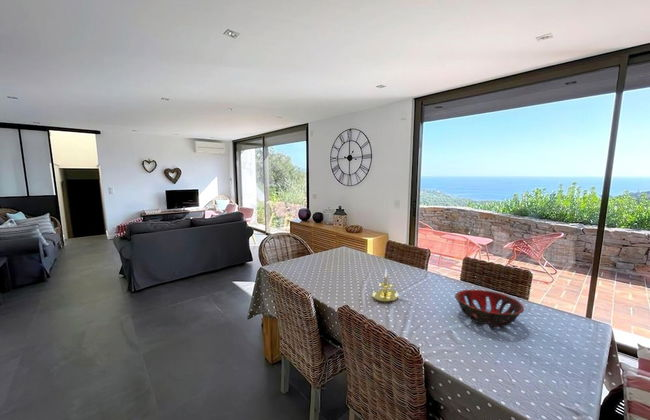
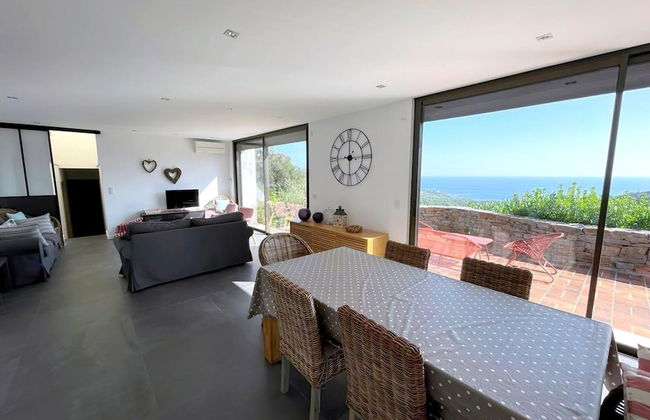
- decorative bowl (485, 308)
- candle holder (386, 282)
